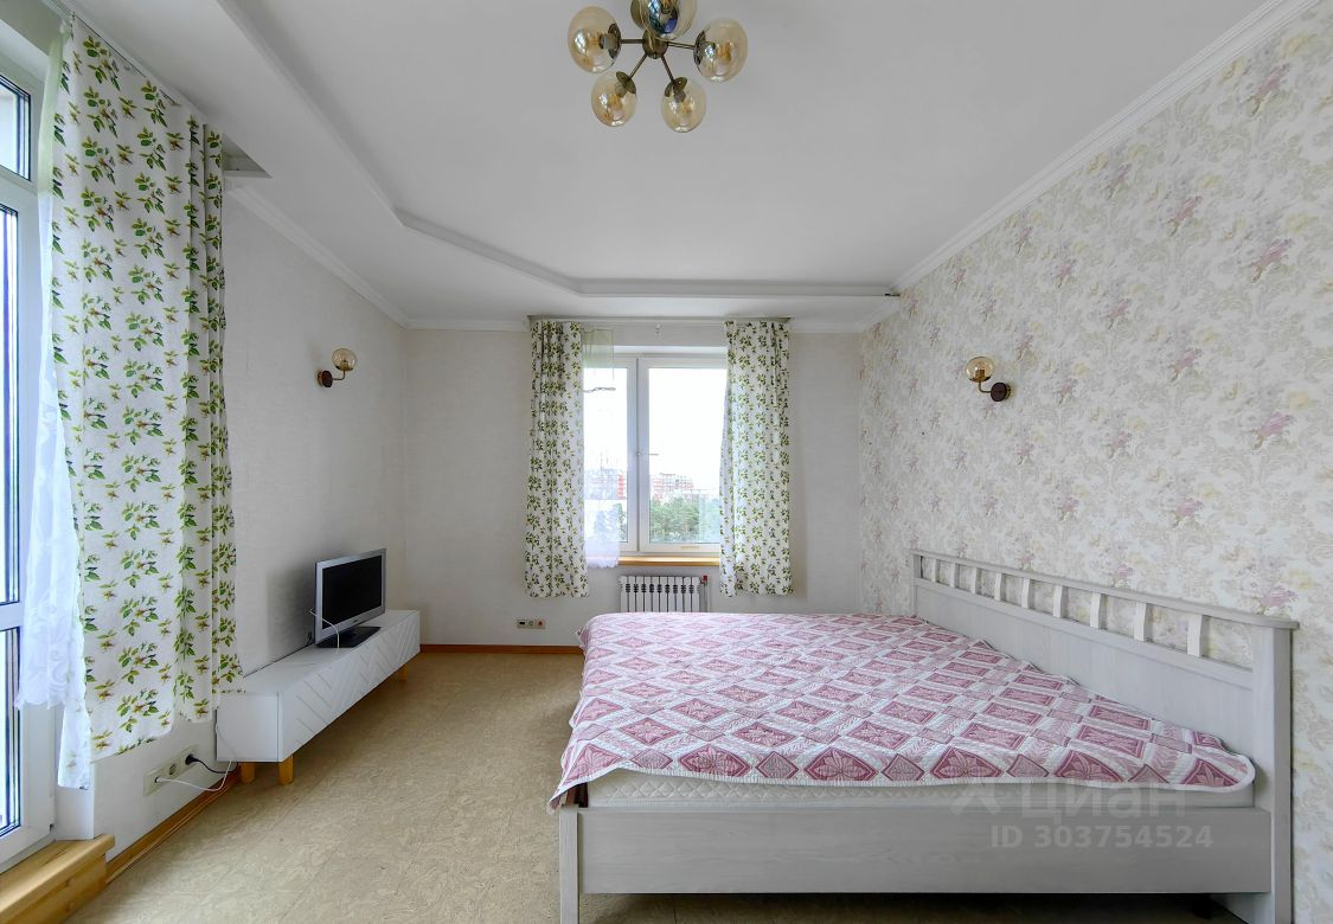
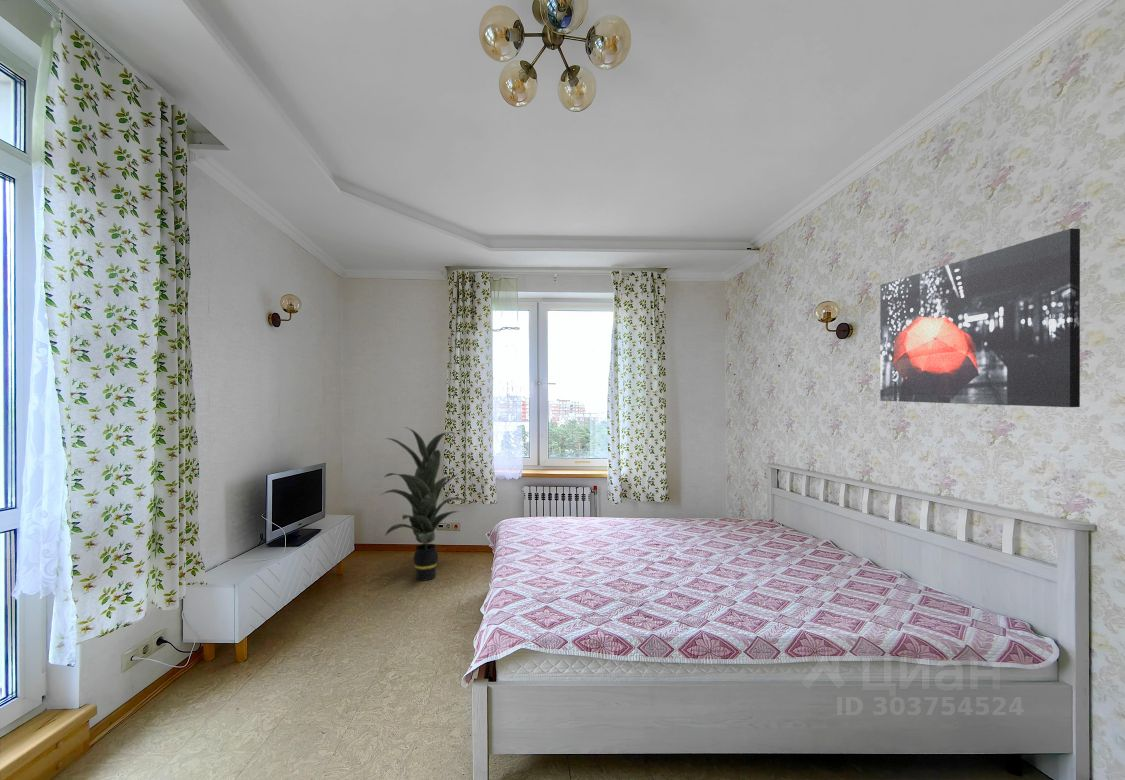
+ indoor plant (419, 501)
+ wall art (958, 332)
